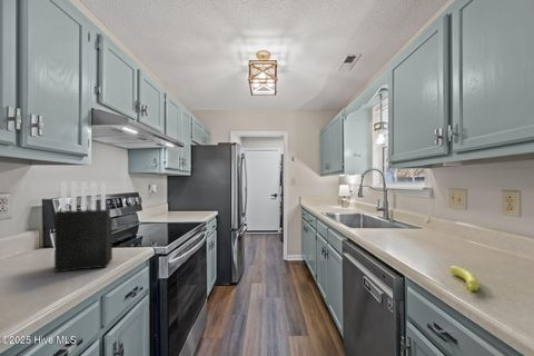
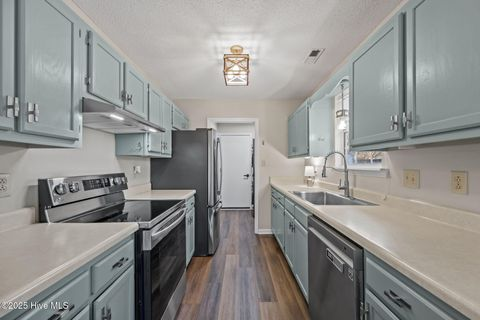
- knife block (86, 222)
- banana (465, 278)
